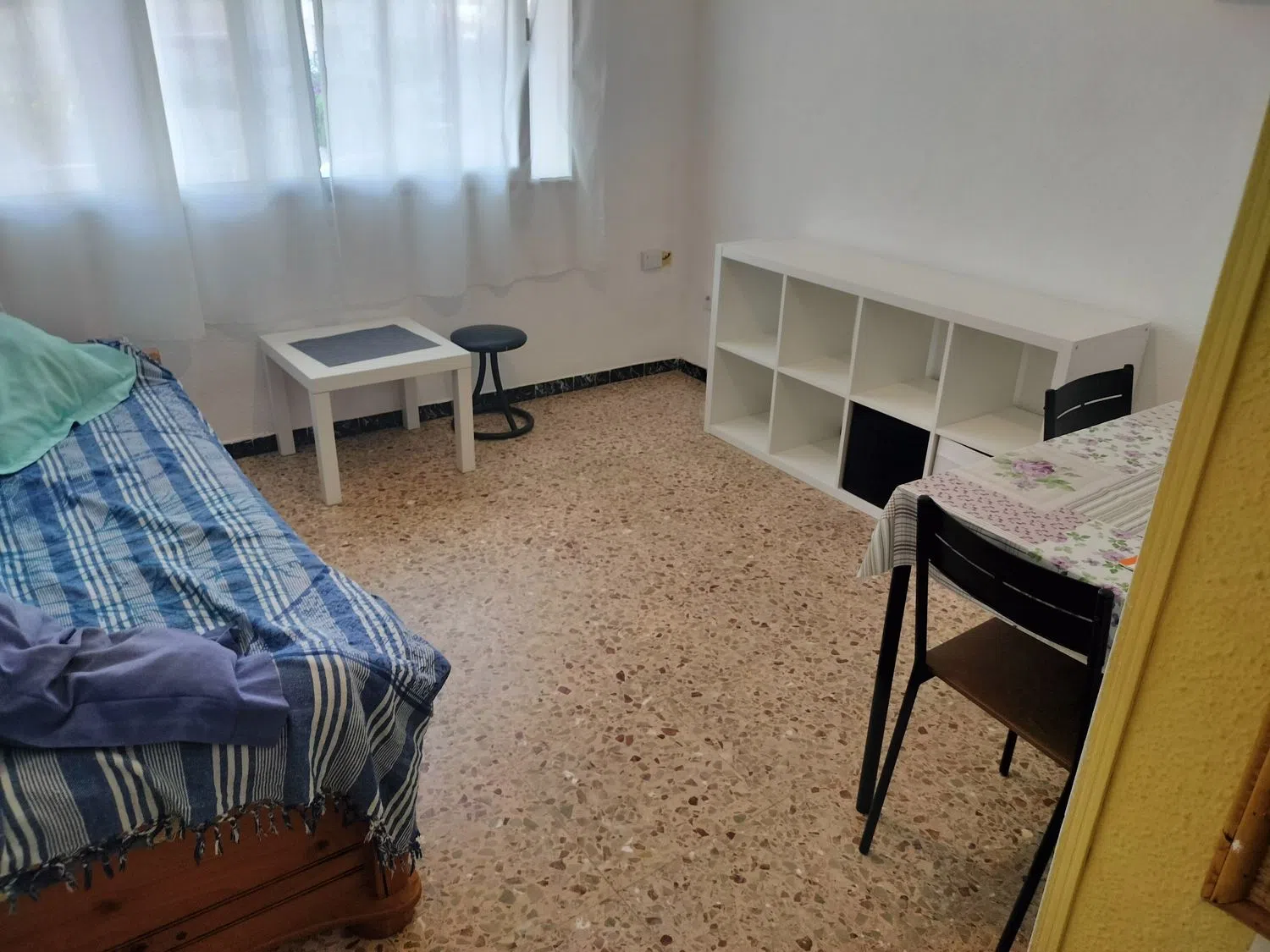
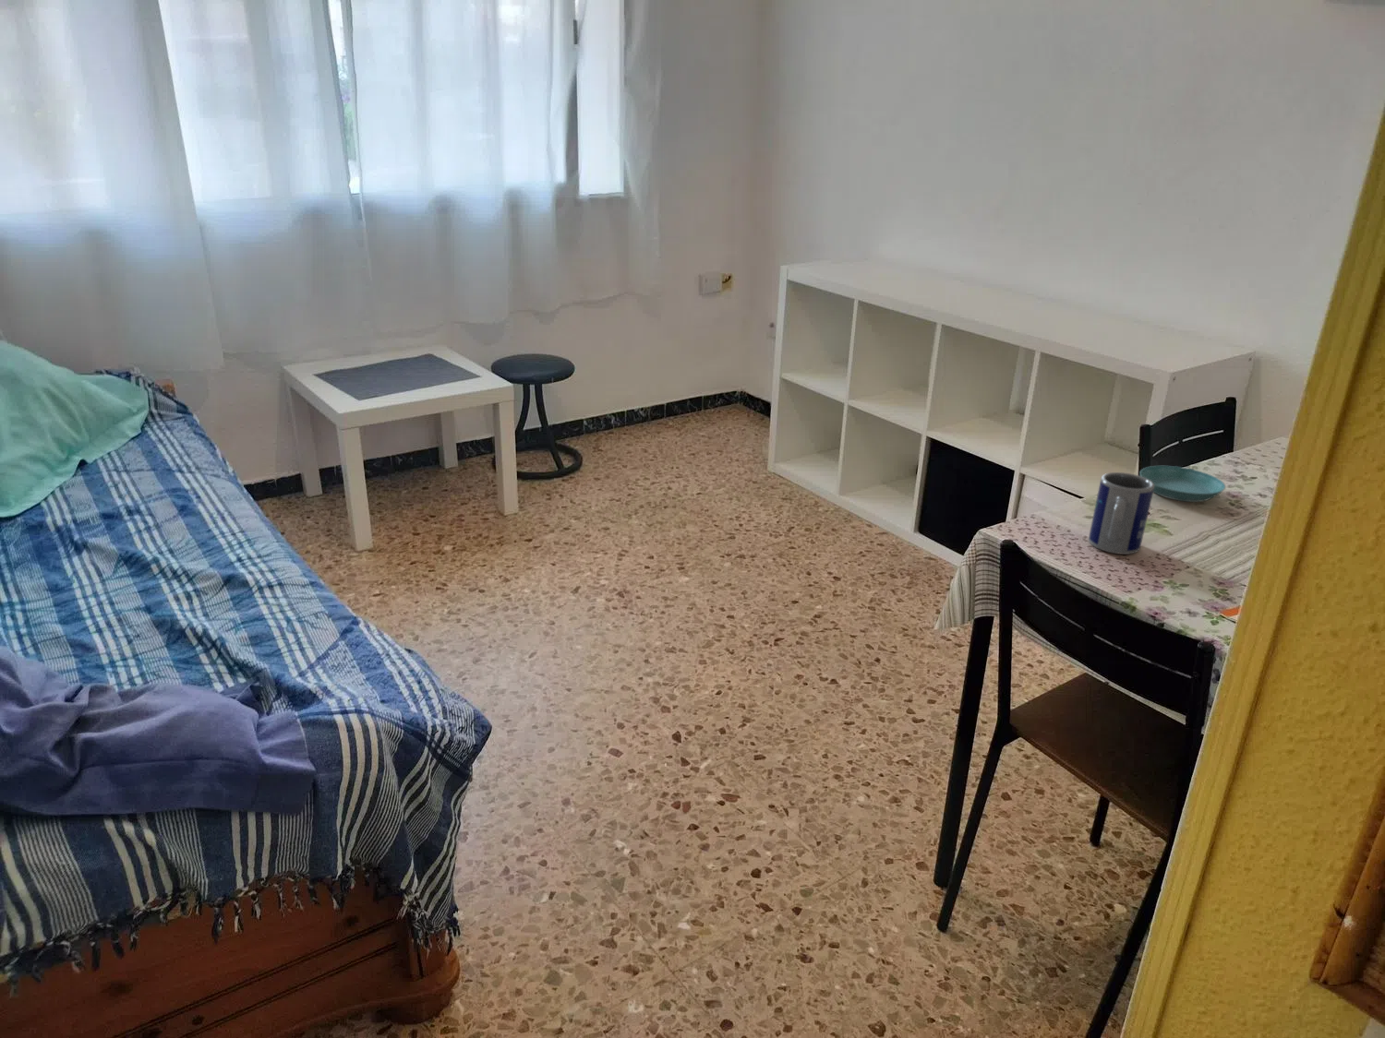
+ mug (1119, 517)
+ saucer (1180, 485)
